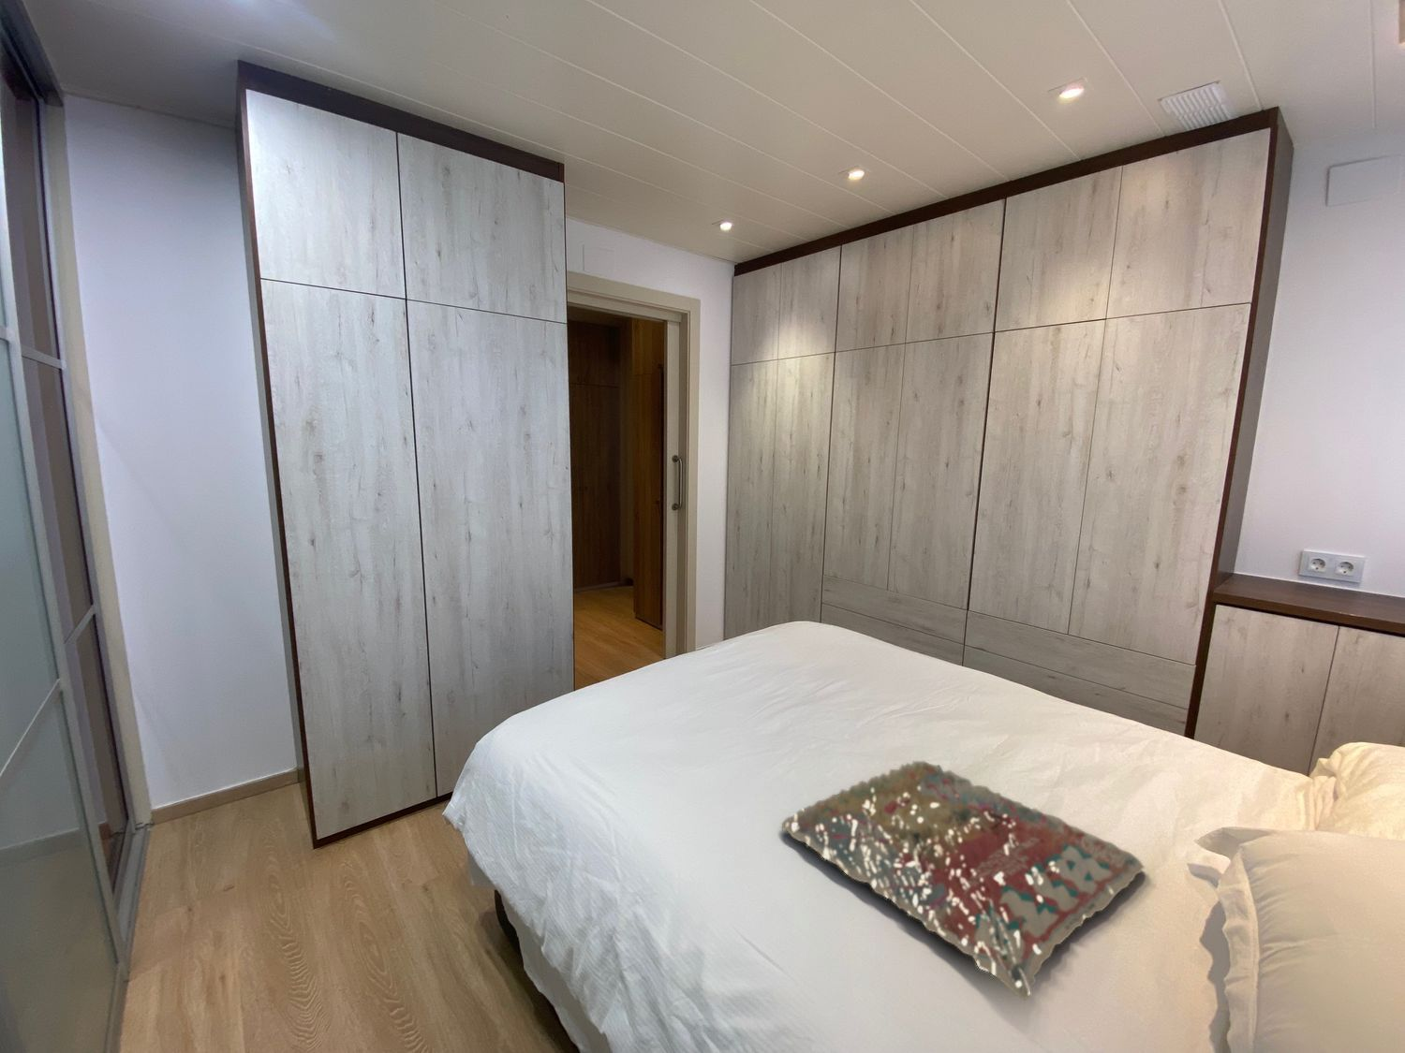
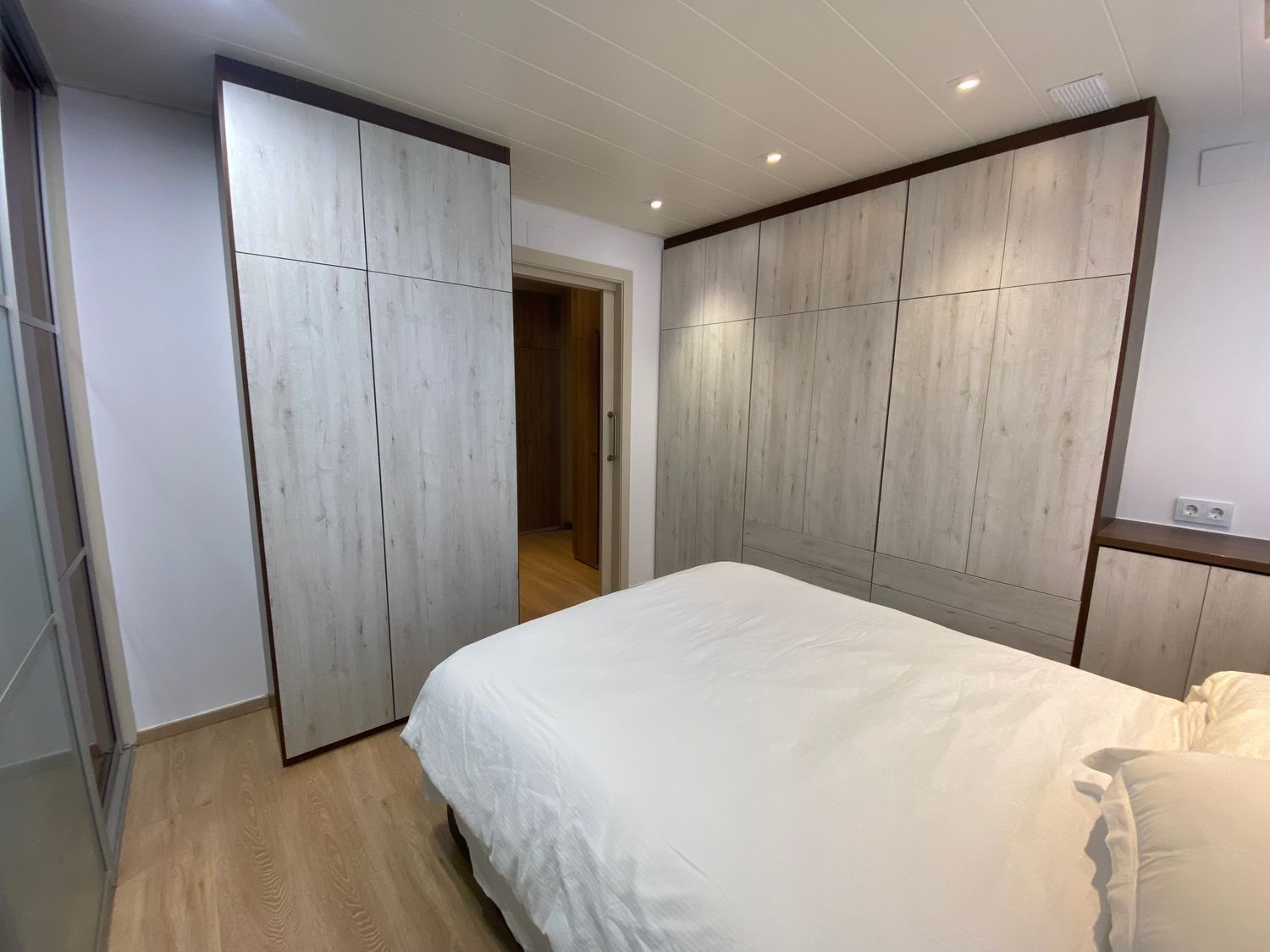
- cushion (956, 837)
